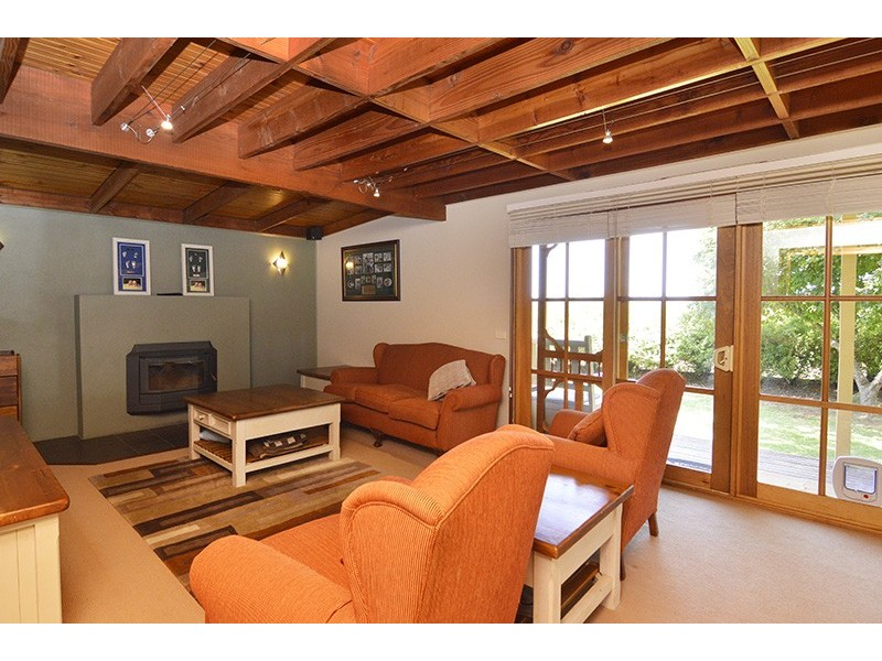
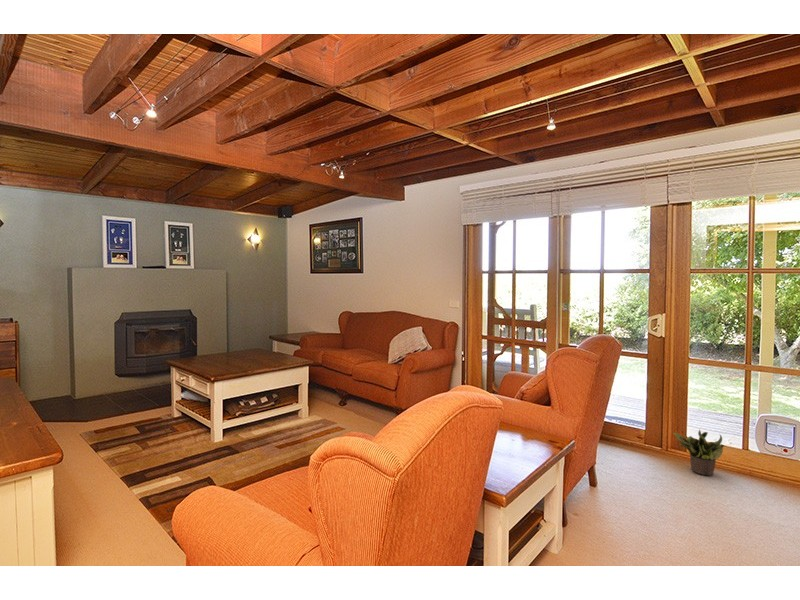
+ potted plant (697, 448)
